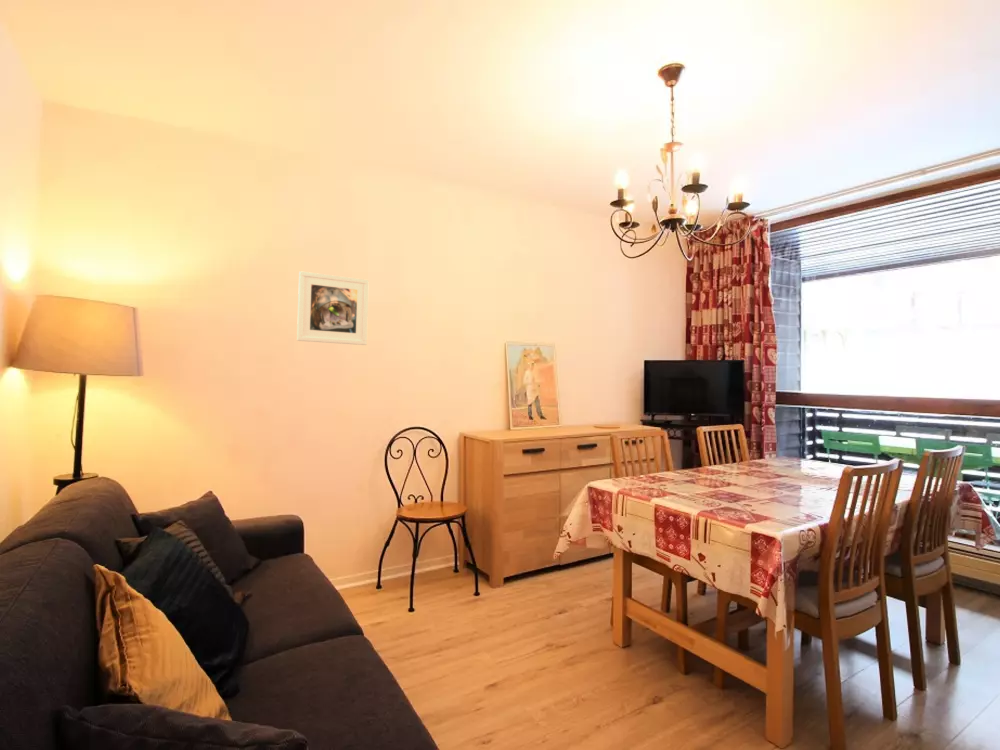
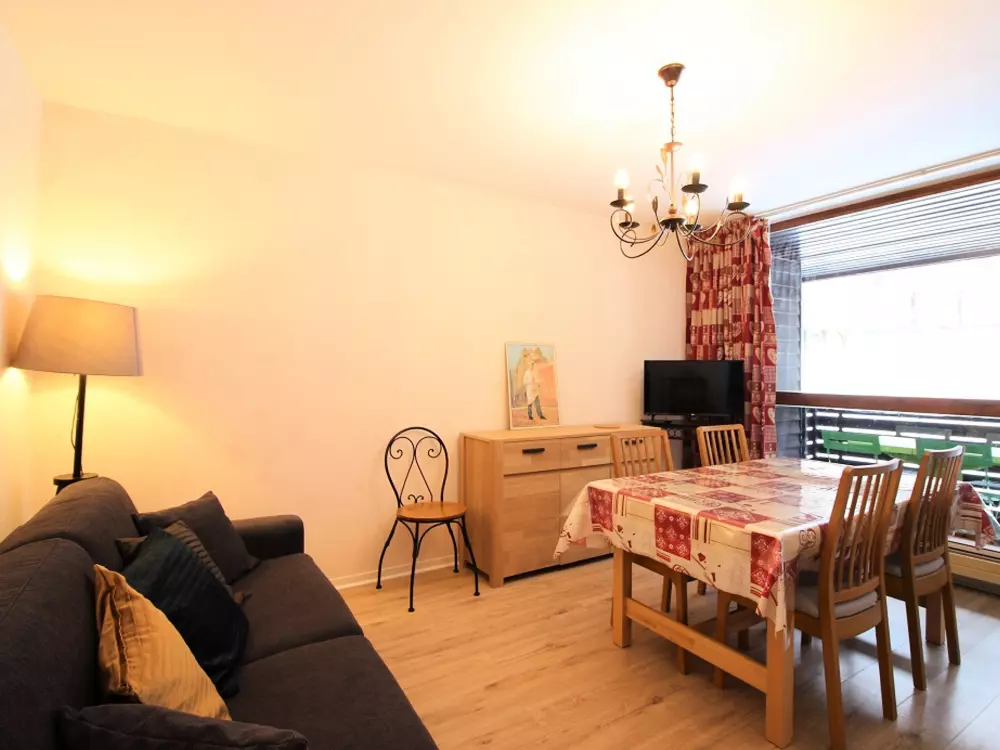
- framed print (333, 309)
